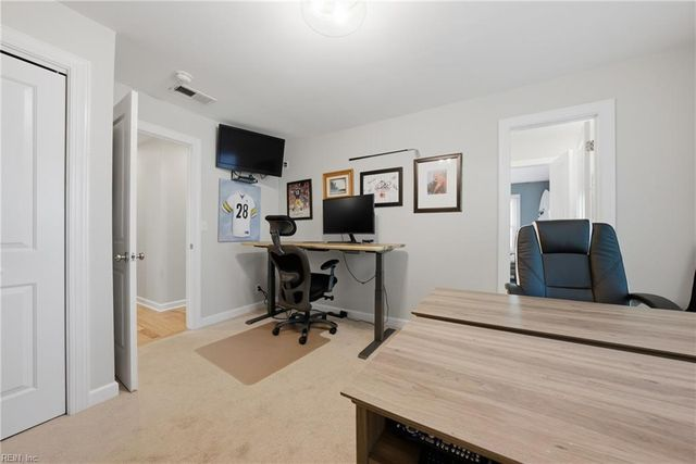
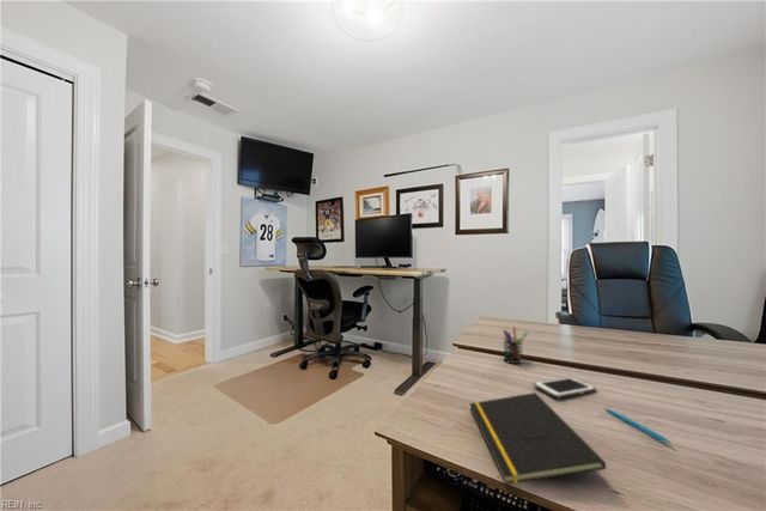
+ pen holder (515, 342)
+ cell phone (564, 387)
+ pen (633, 422)
+ notepad (523, 430)
